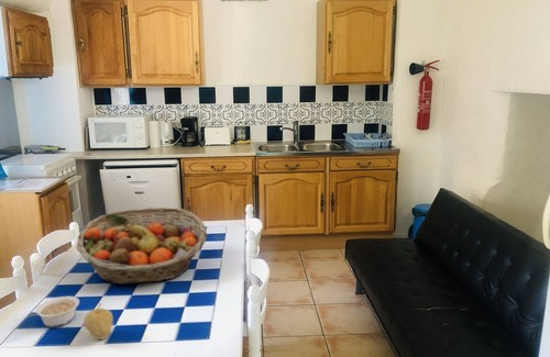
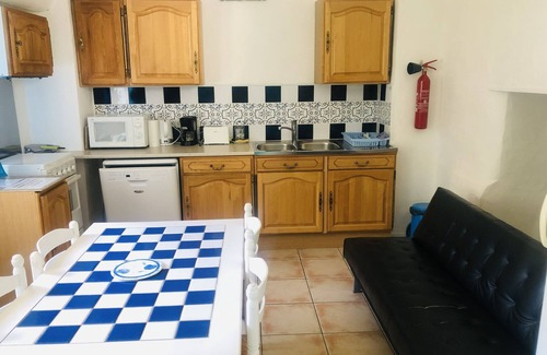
- fruit (98, 320)
- fruit basket (144, 243)
- legume (57, 312)
